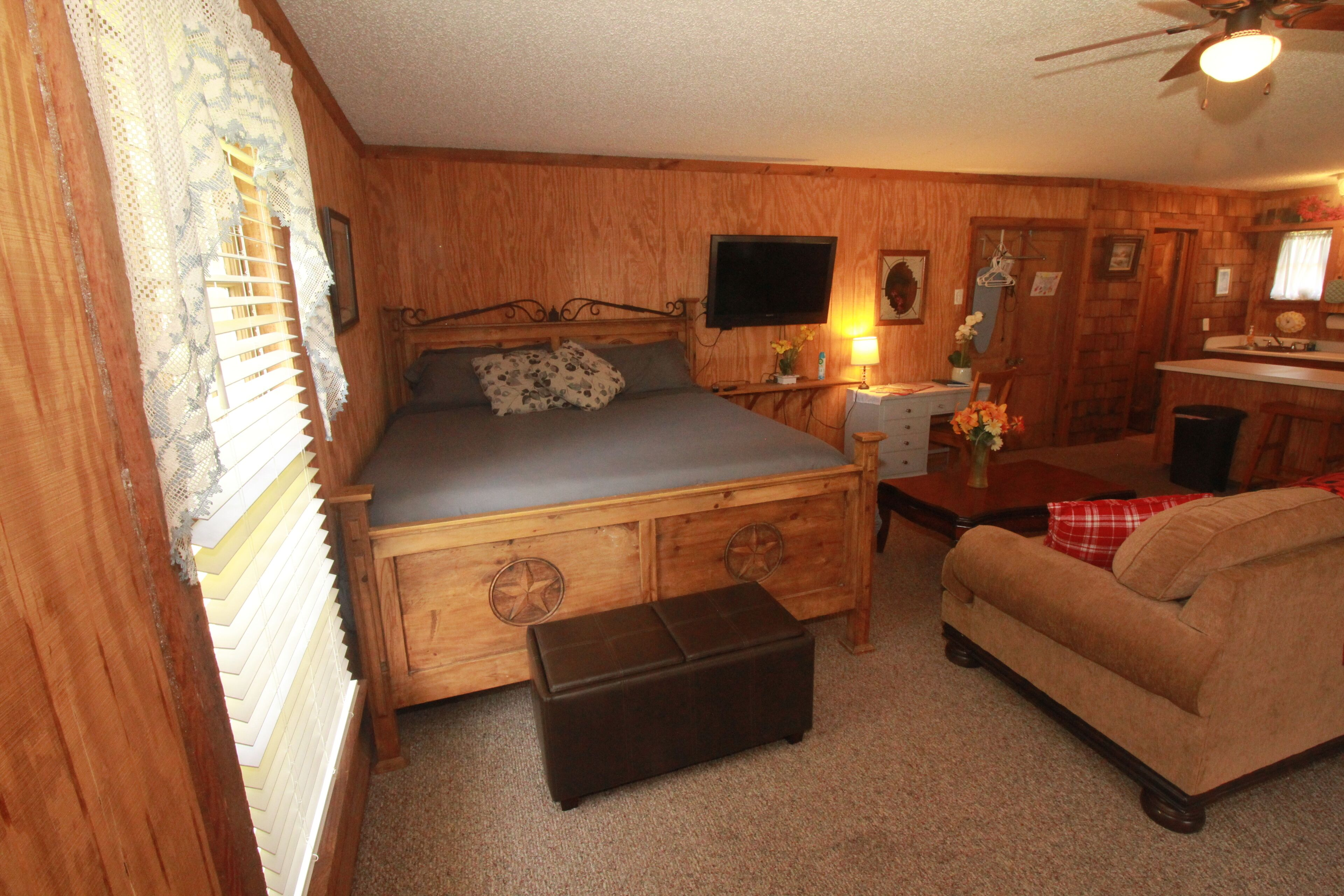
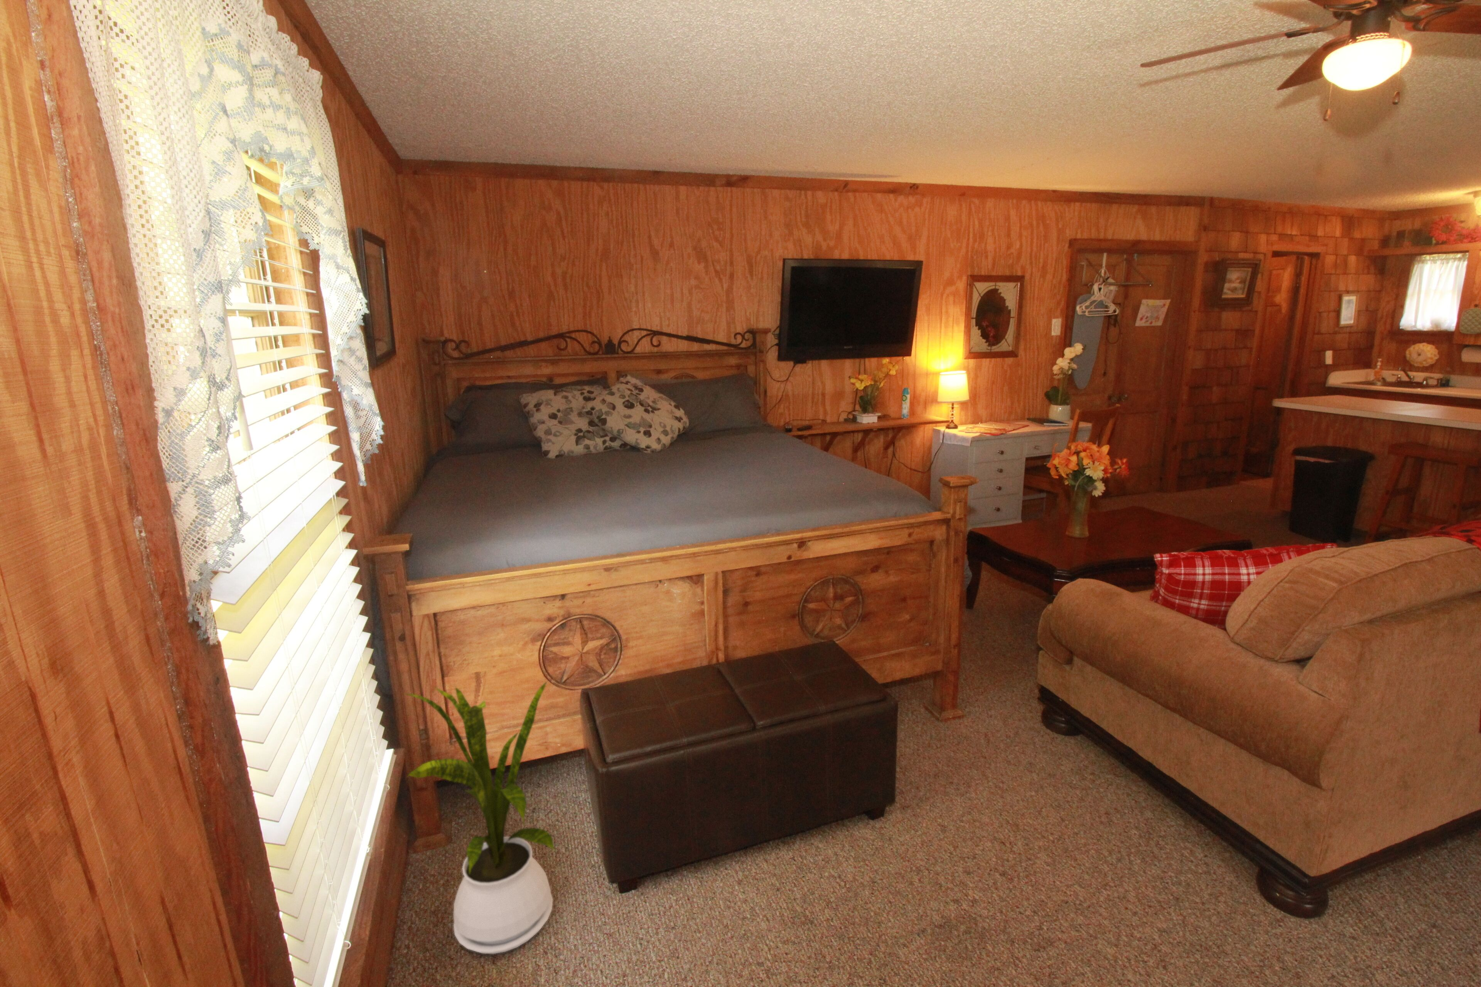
+ house plant (487, 802)
